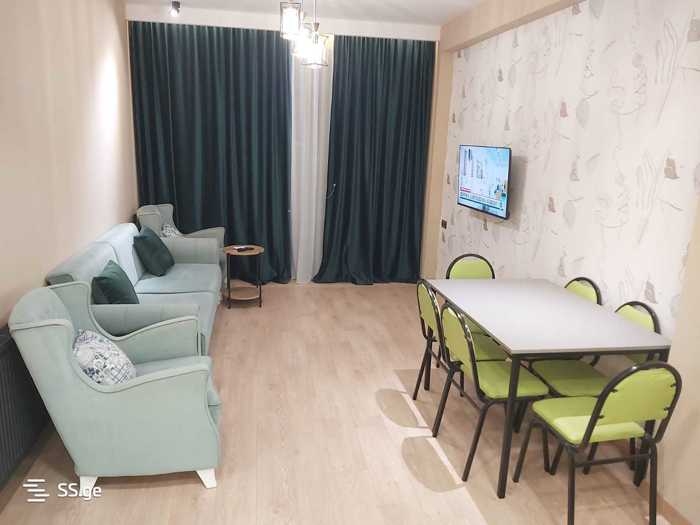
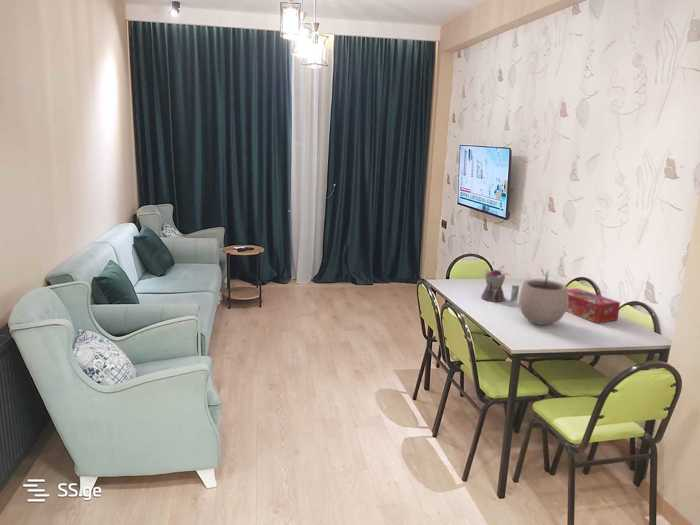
+ teapot (497, 284)
+ tissue box (586, 304)
+ plant pot (543, 295)
